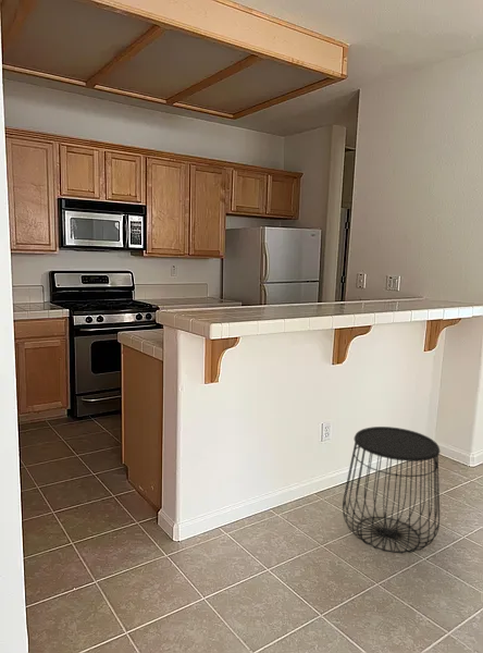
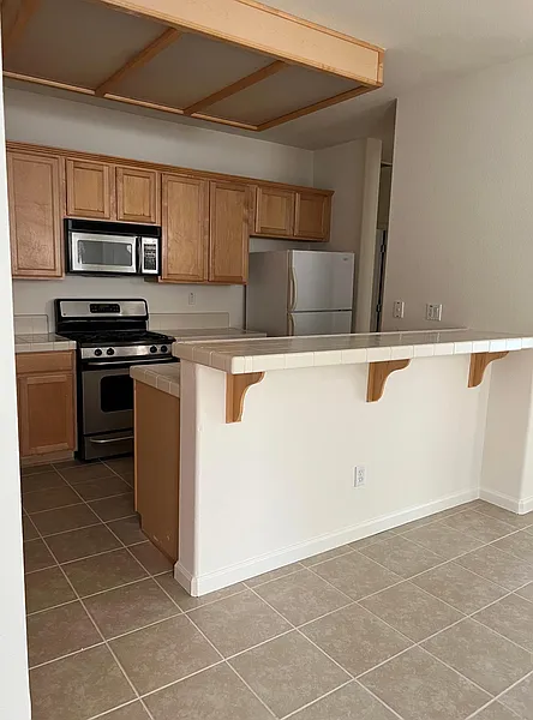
- side table (388, 488)
